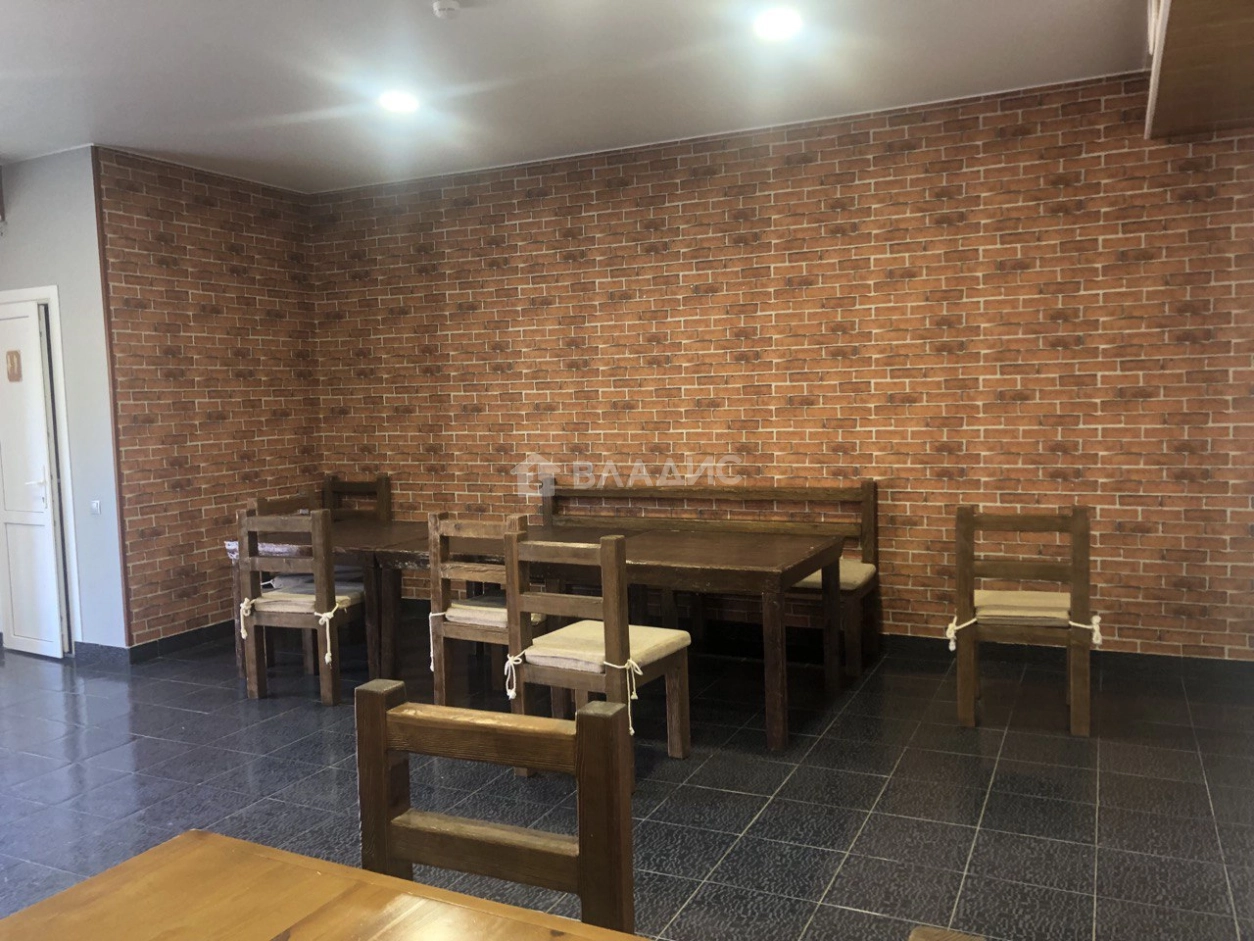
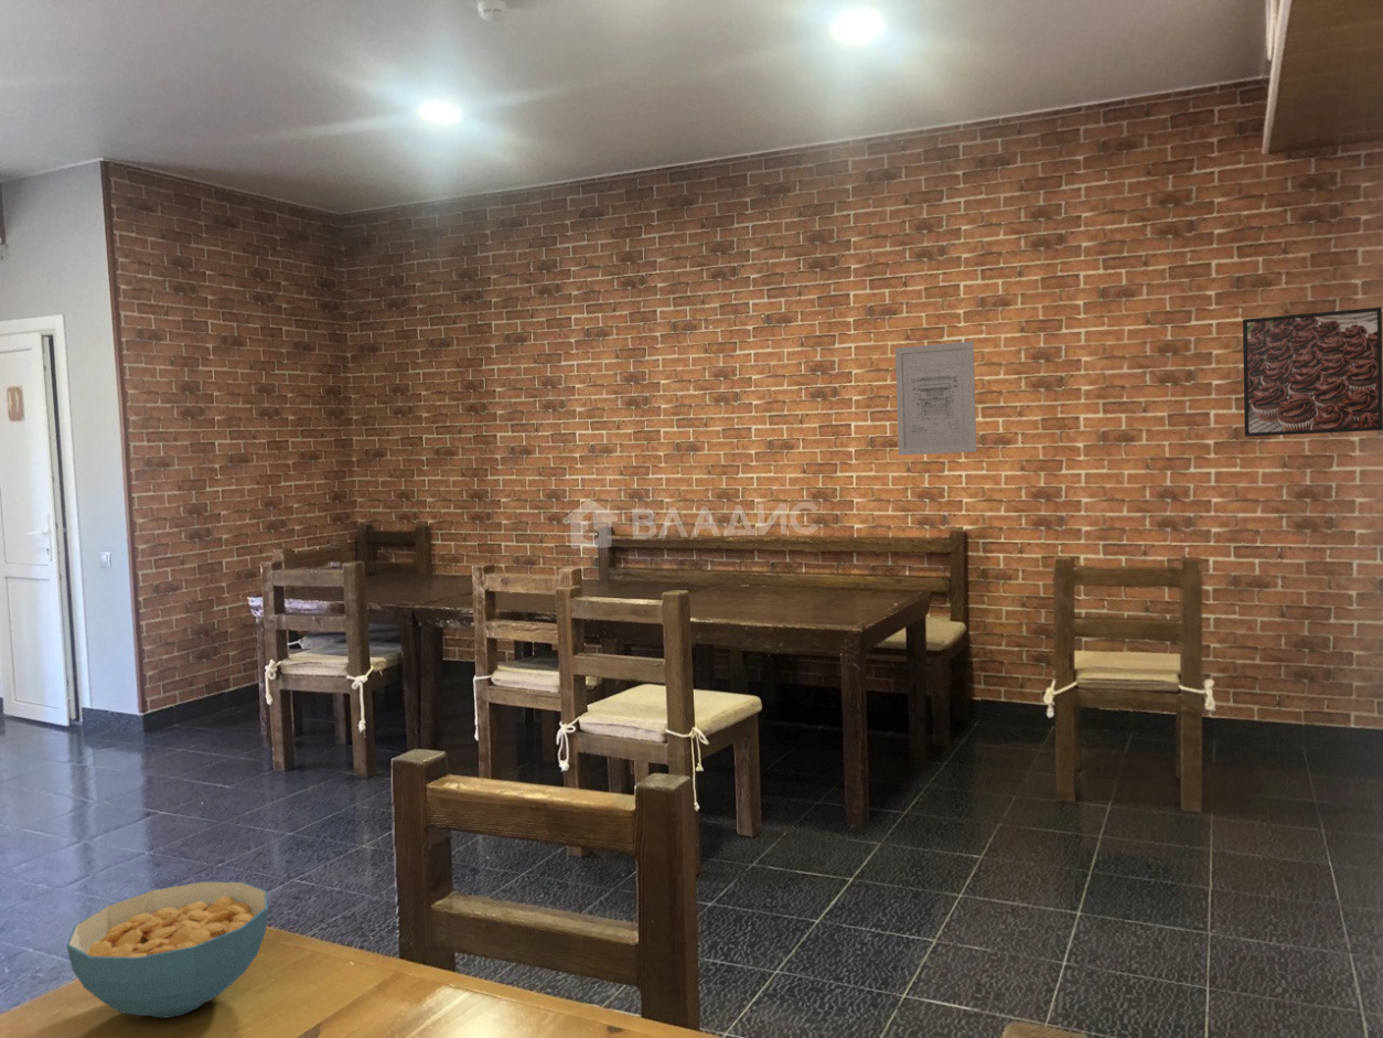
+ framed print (1310, 373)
+ cereal bowl (174, 960)
+ wall art (935, 399)
